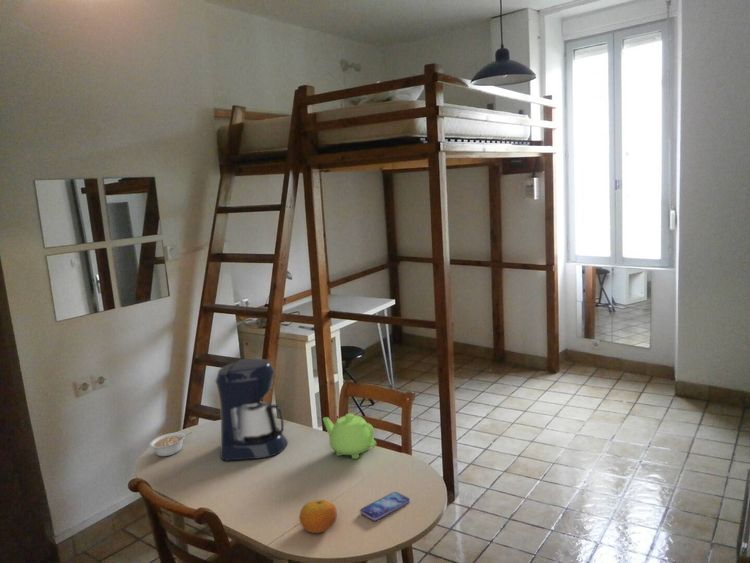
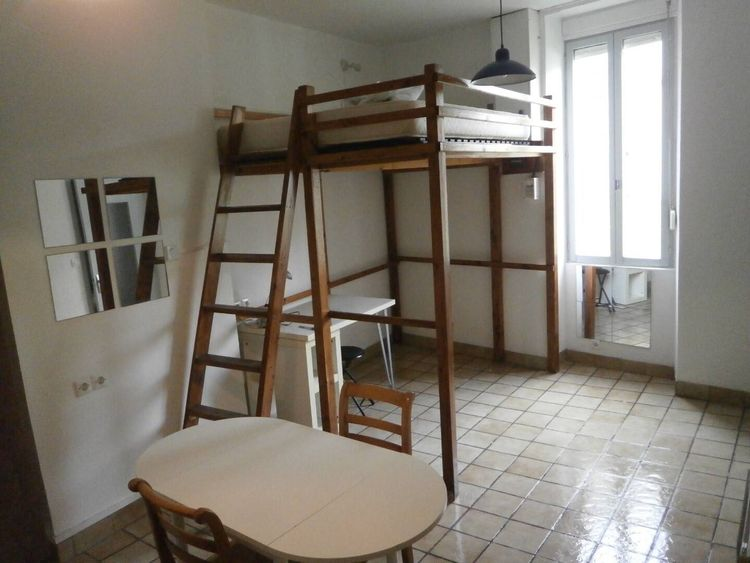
- legume (169, 443)
- teapot (349, 432)
- smartphone (385, 505)
- coffee maker (248, 406)
- fruit (318, 515)
